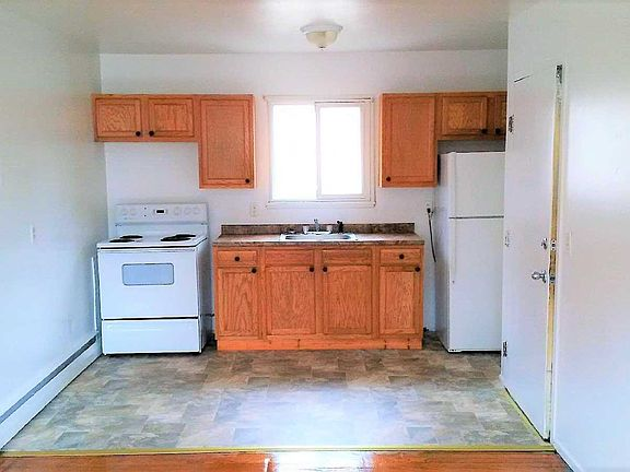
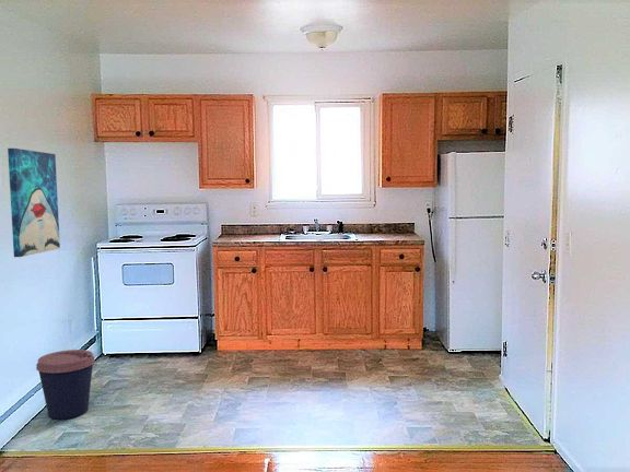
+ coffee cup (67, 384)
+ wall art (35, 202)
